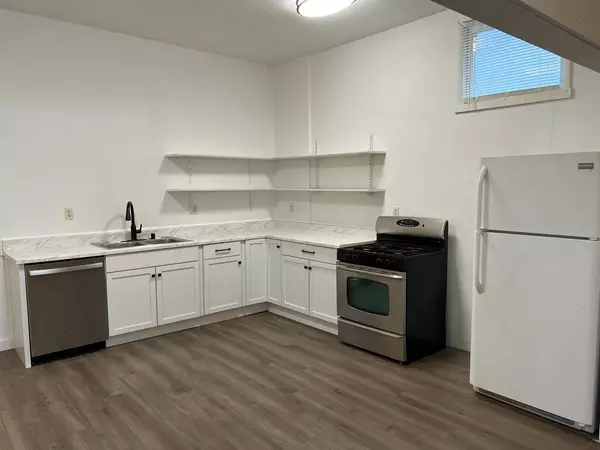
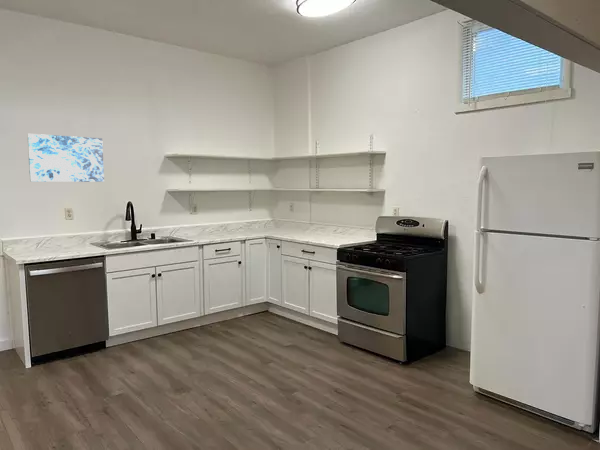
+ wall art (67, 159)
